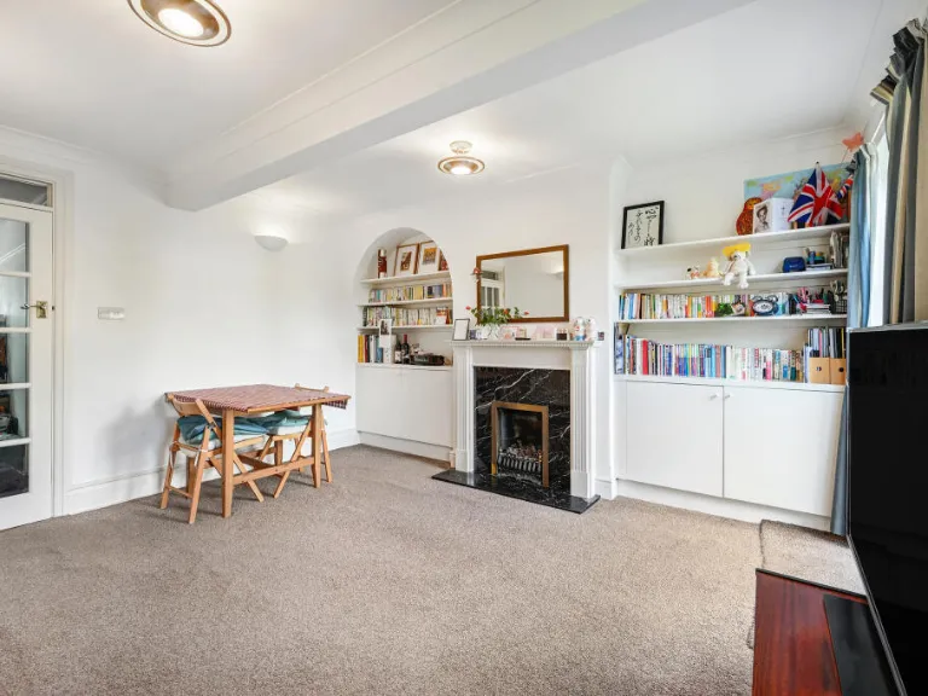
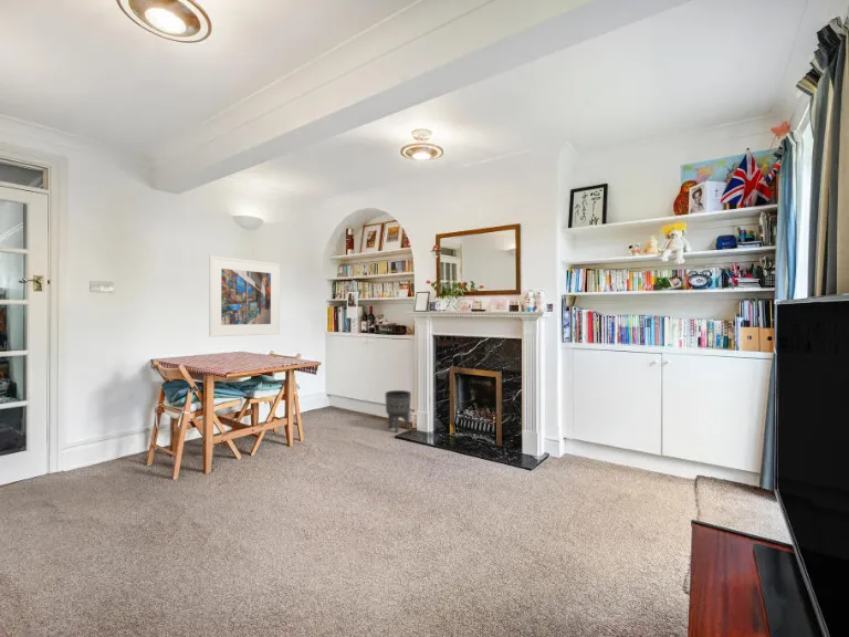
+ planter (398, 410)
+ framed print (247, 297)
